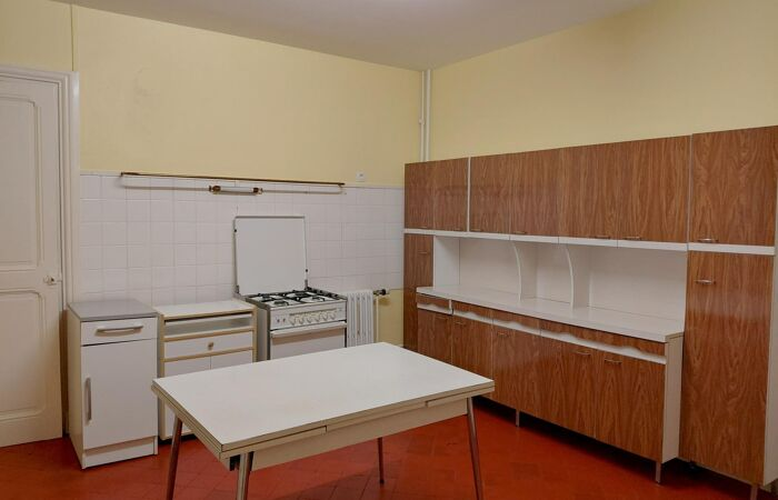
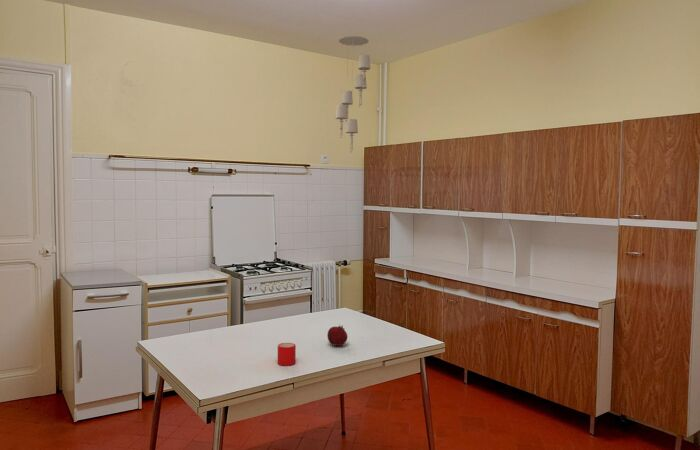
+ fruit (337, 335)
+ ceiling light fixture (351, 96)
+ mug (284, 352)
